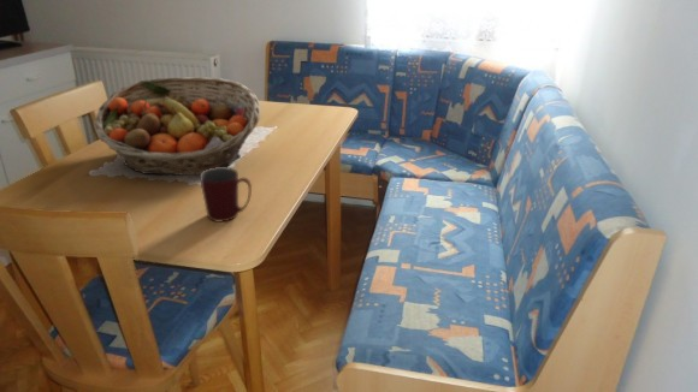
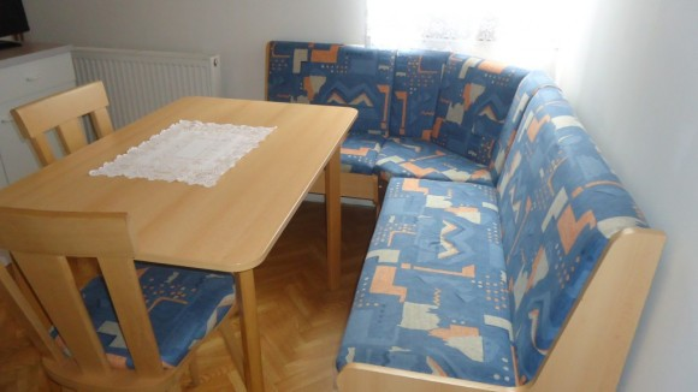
- fruit basket (181, 124)
- mug (226, 195)
